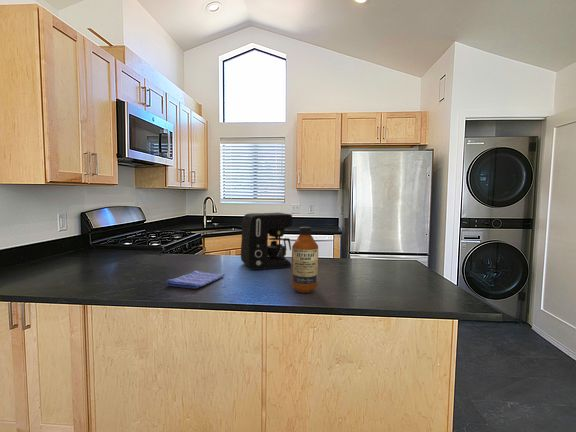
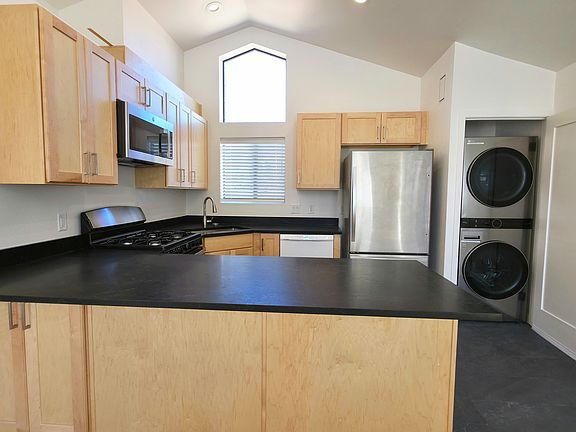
- coffee maker (269, 239)
- bottle (305, 259)
- dish towel (196, 278)
